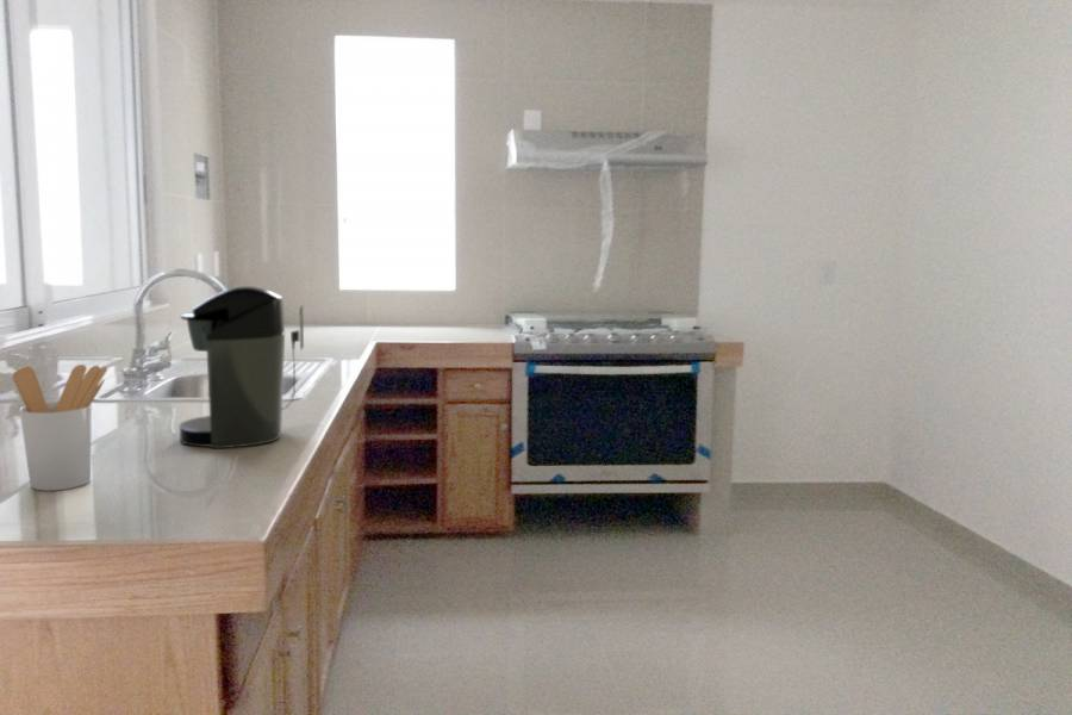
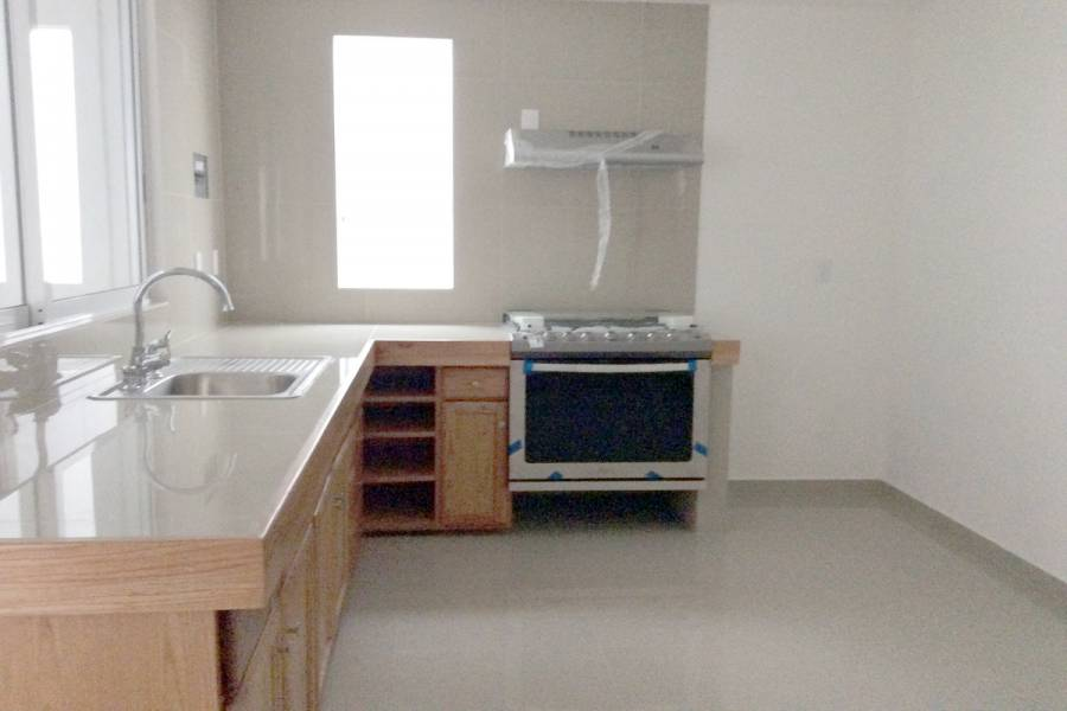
- utensil holder (68, 422)
- coffee maker (242, 358)
